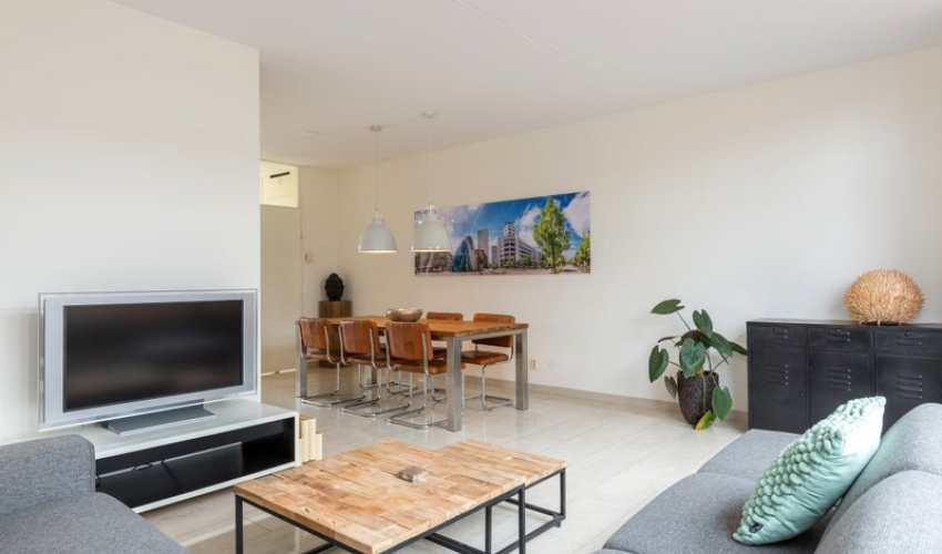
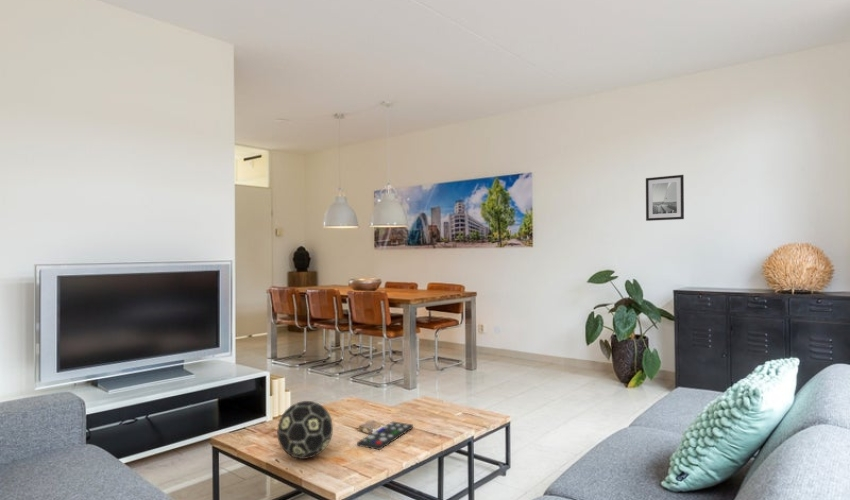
+ remote control (386, 434)
+ decorative ball (305, 429)
+ wall art (664, 198)
